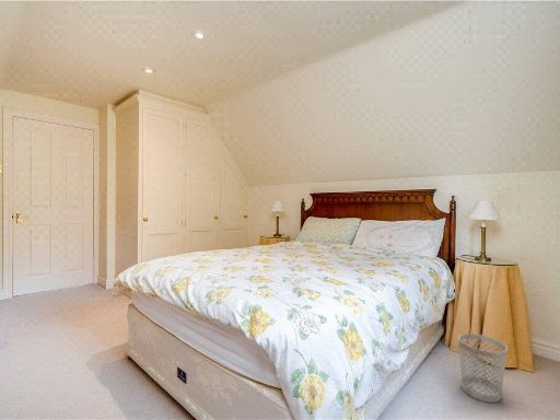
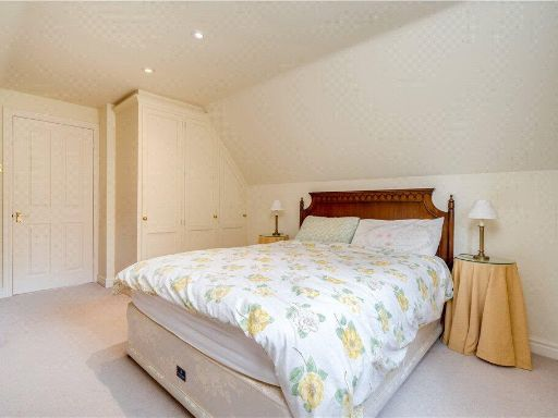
- wastebasket (481, 366)
